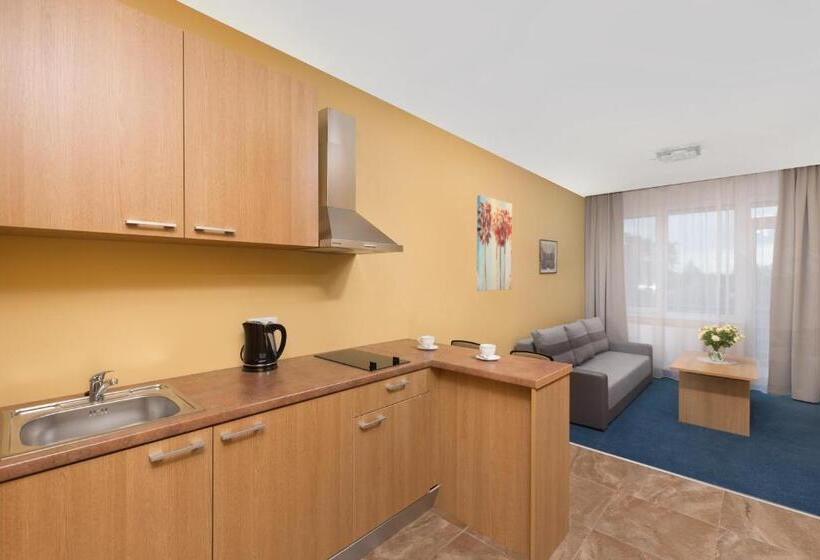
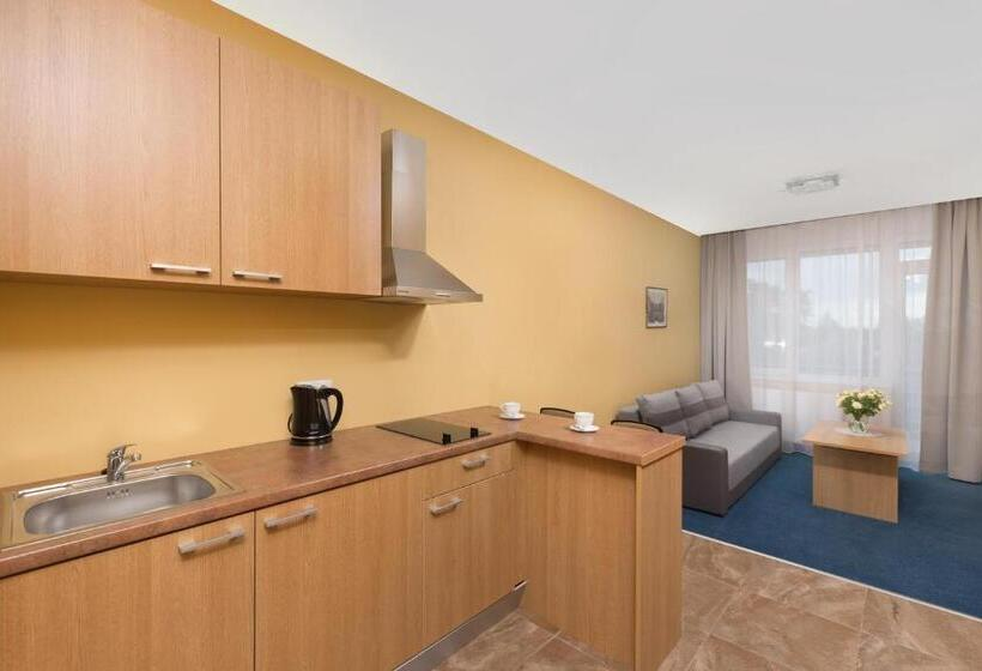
- wall art (495, 245)
